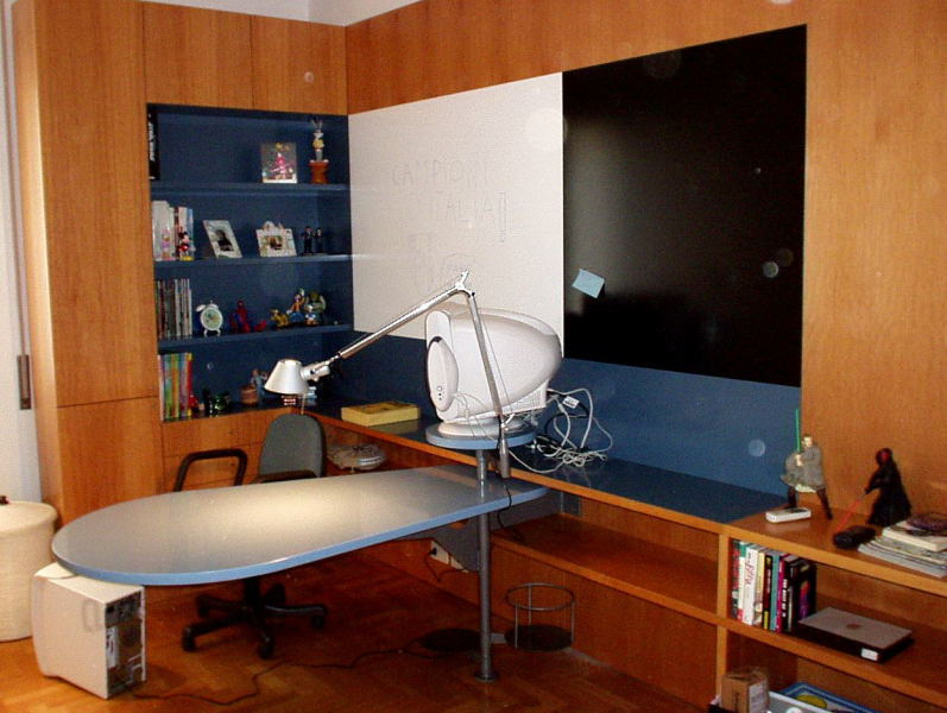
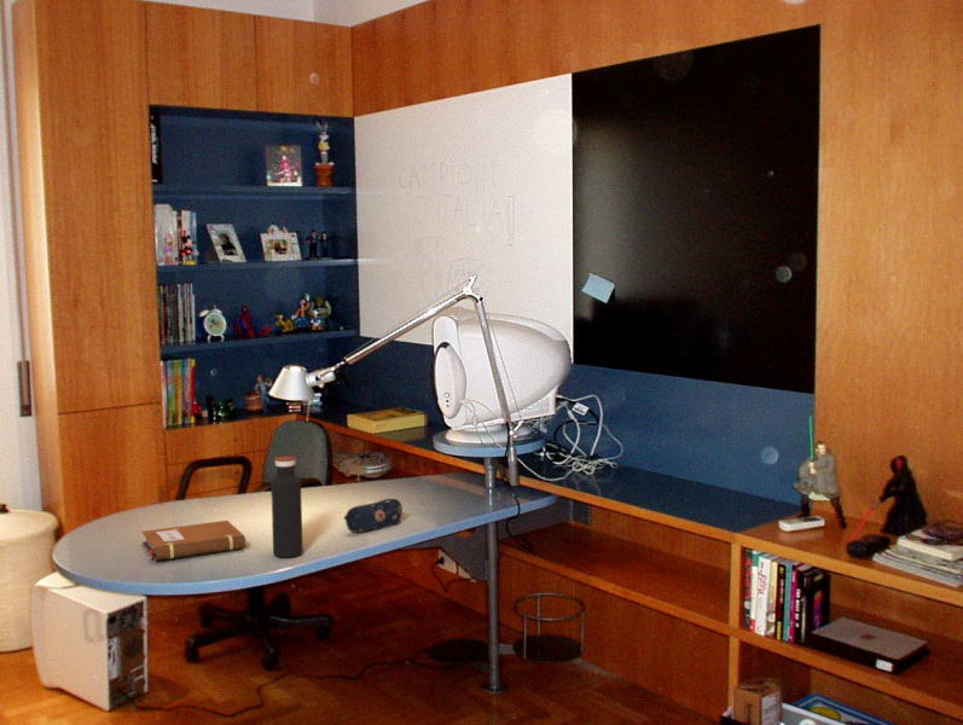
+ notebook (191, 540)
+ water bottle (286, 505)
+ pencil case (375, 515)
